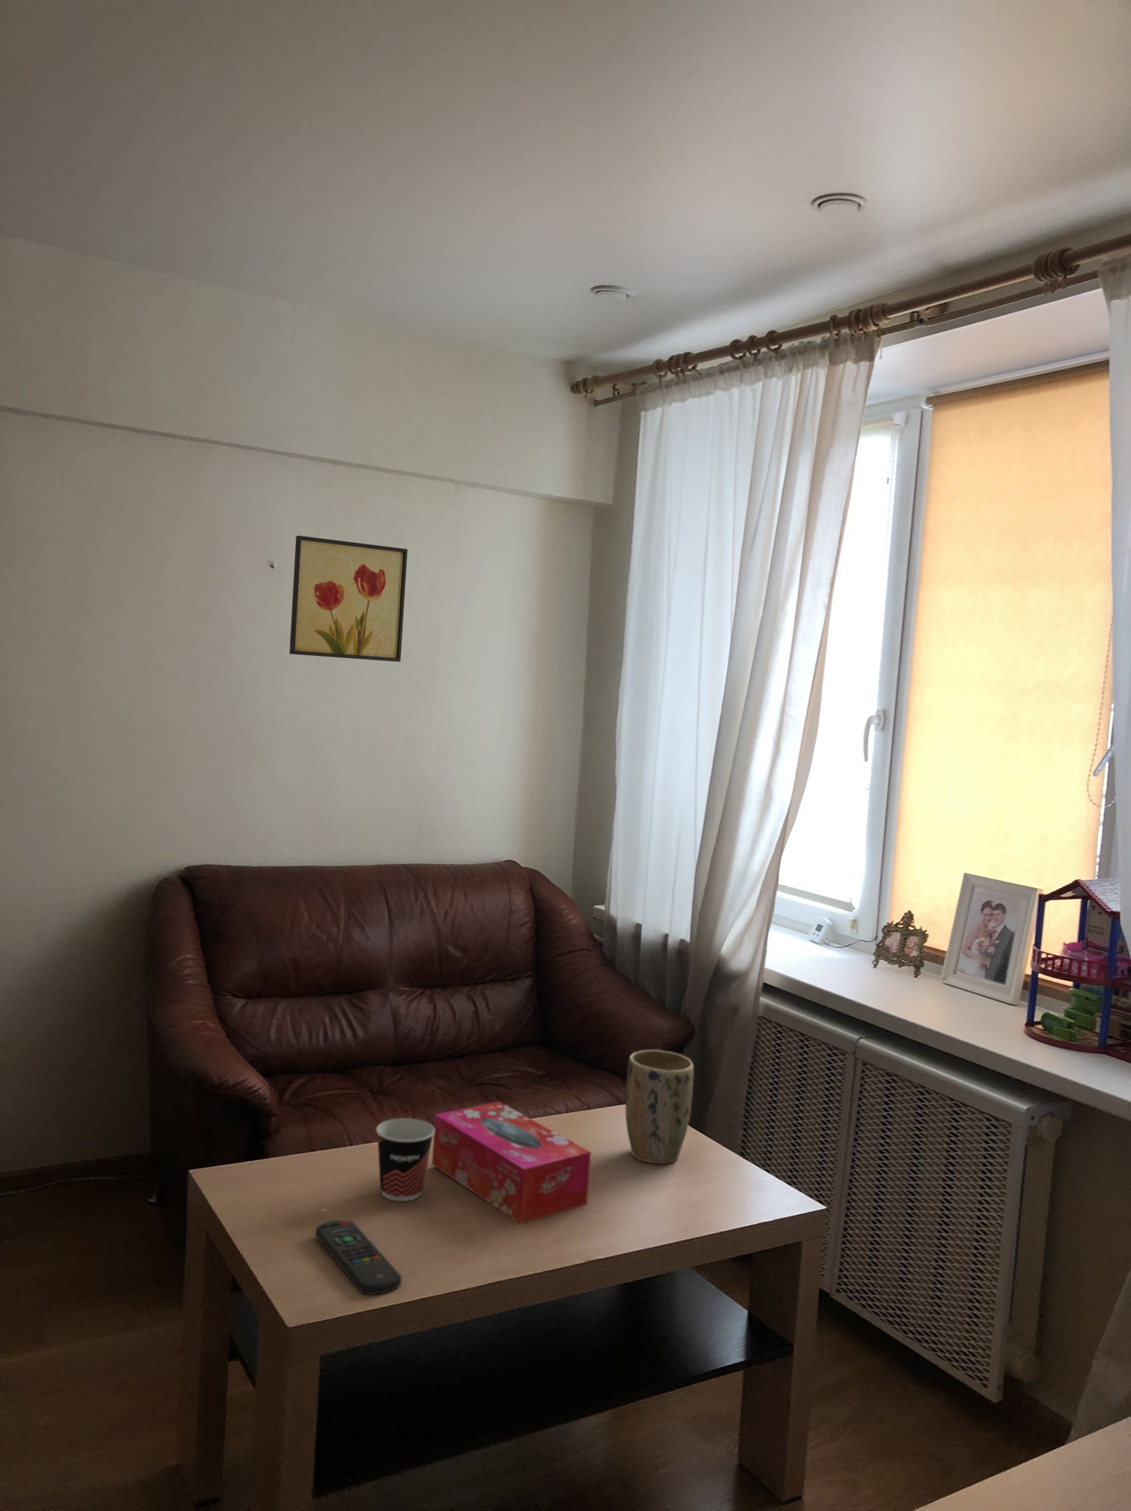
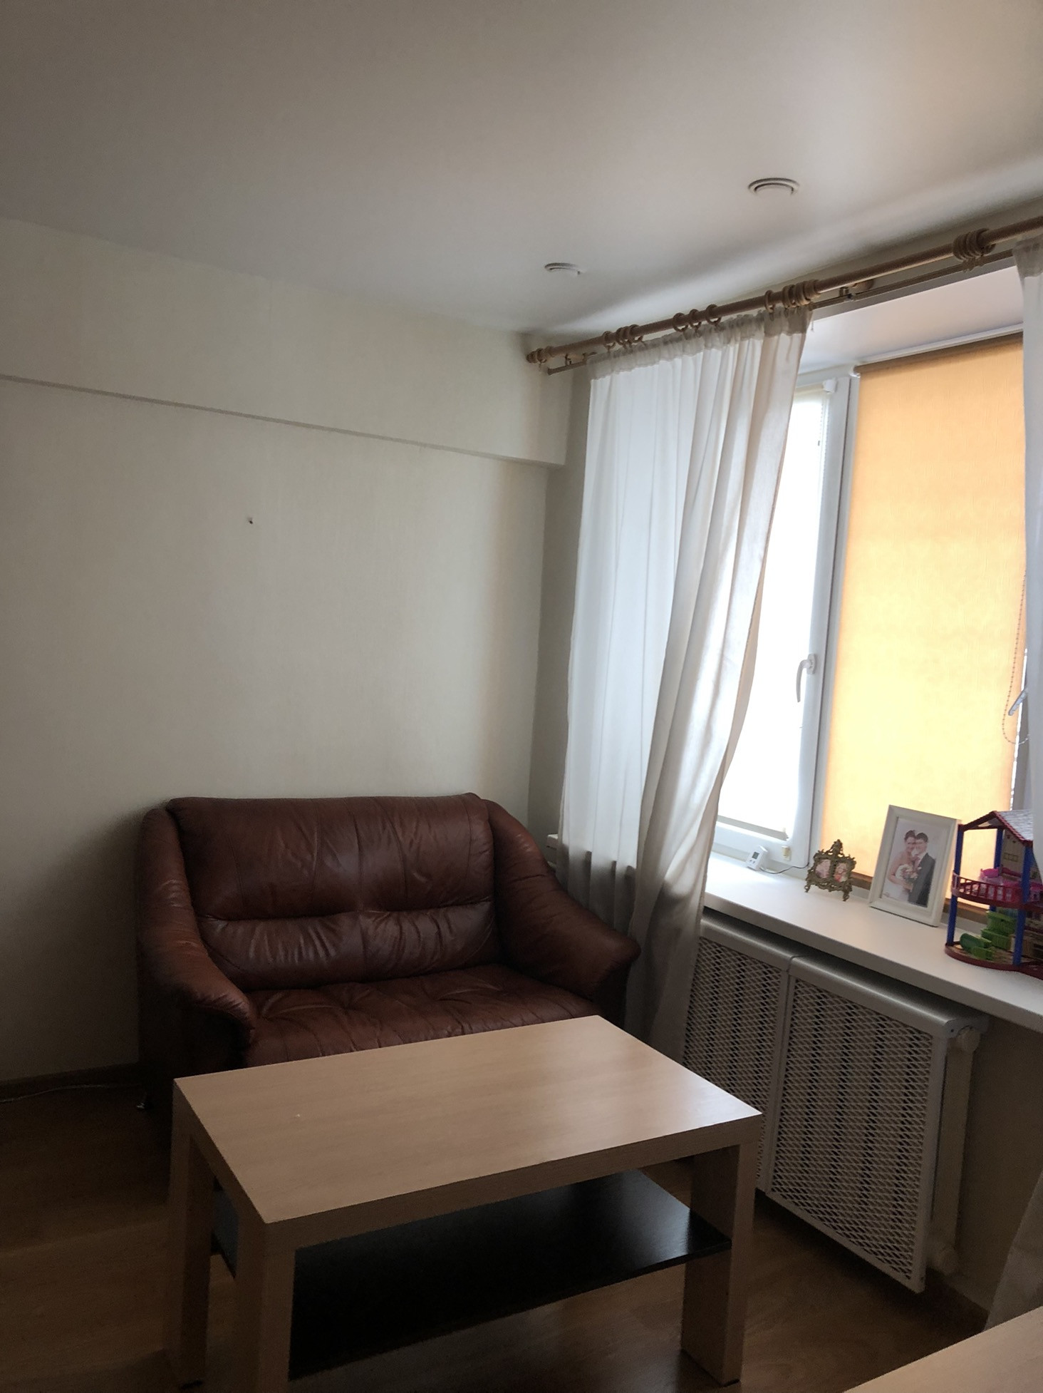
- plant pot (657, 1107)
- tissue box (508, 1158)
- wall art (348, 600)
- remote control (356, 1254)
- cup (403, 1160)
